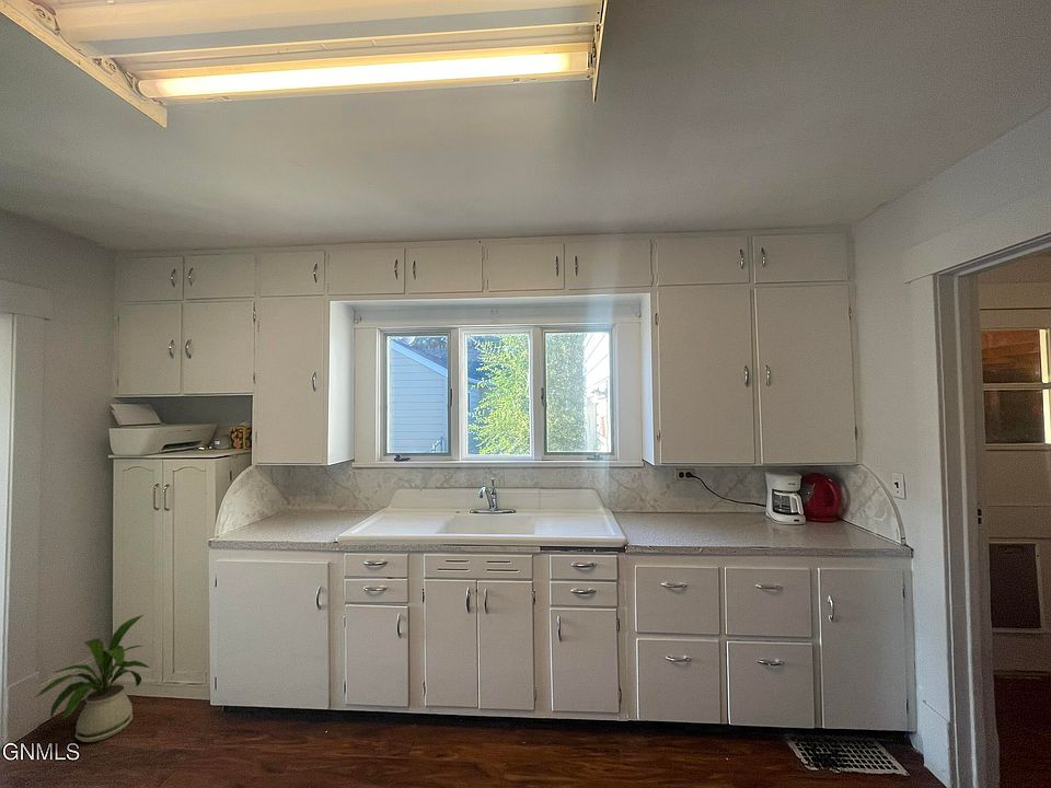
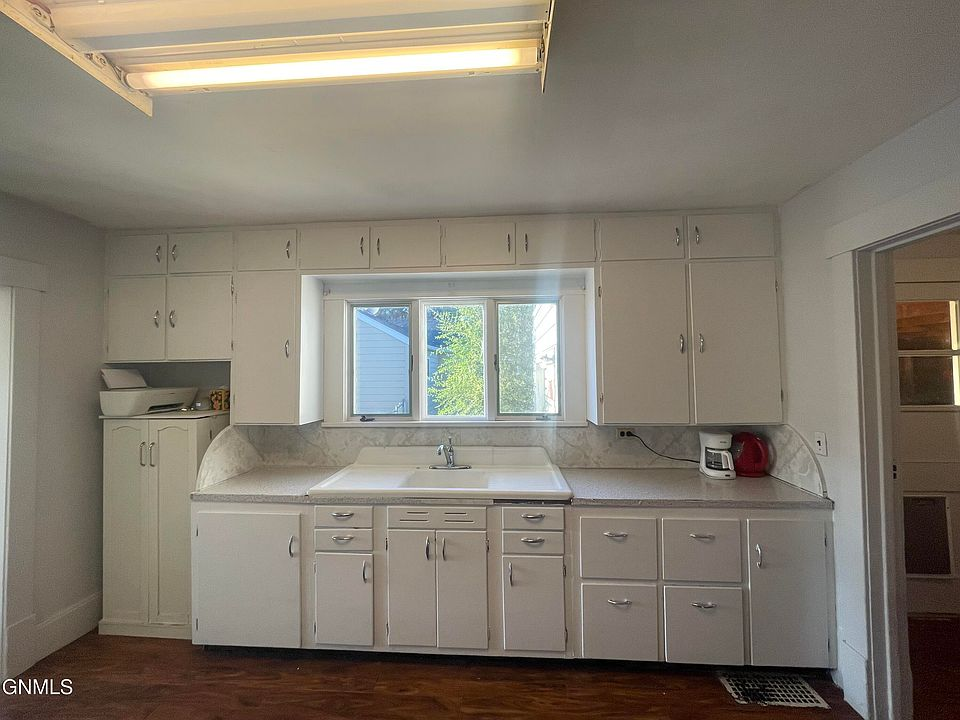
- house plant (92, 684)
